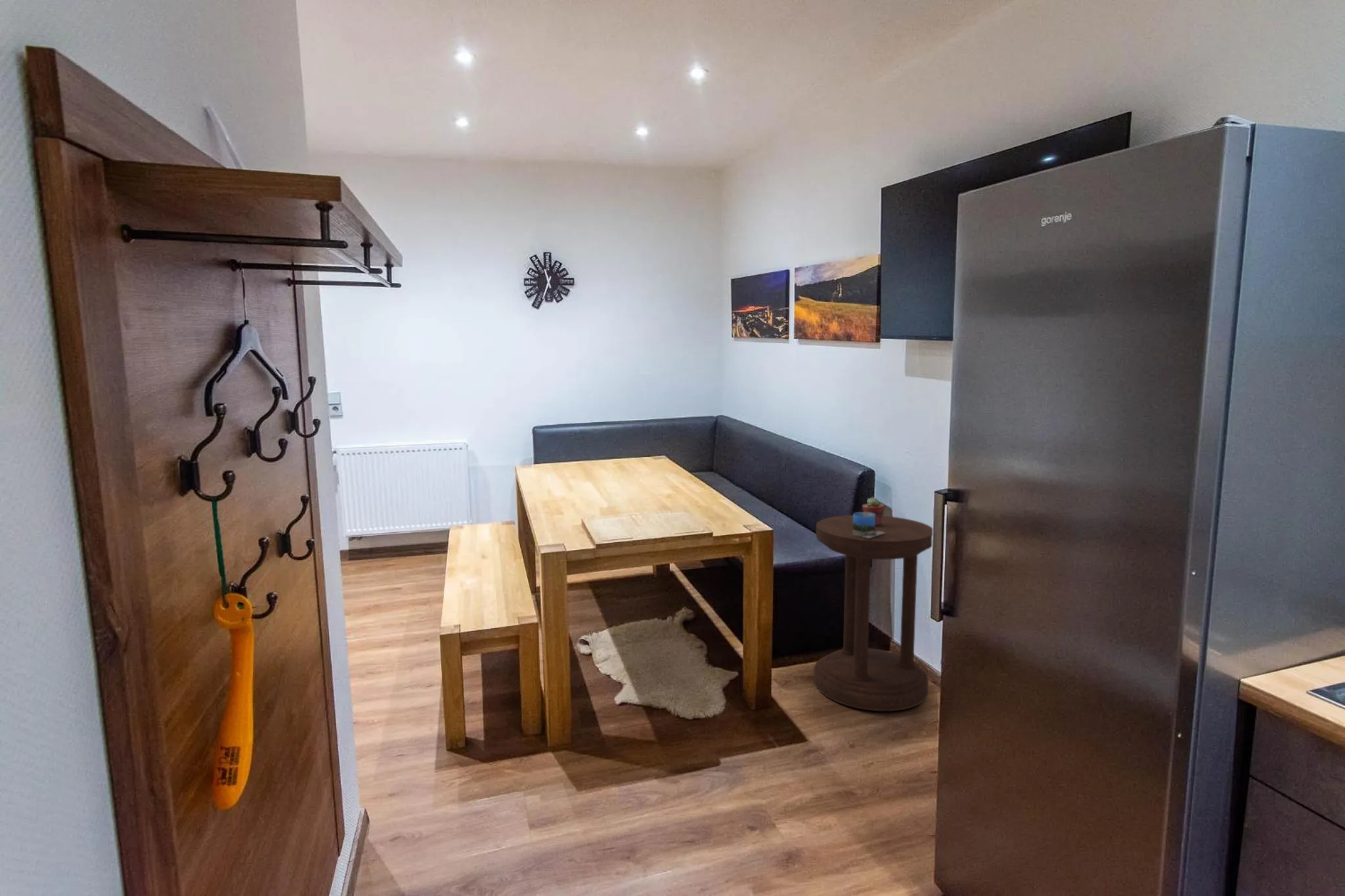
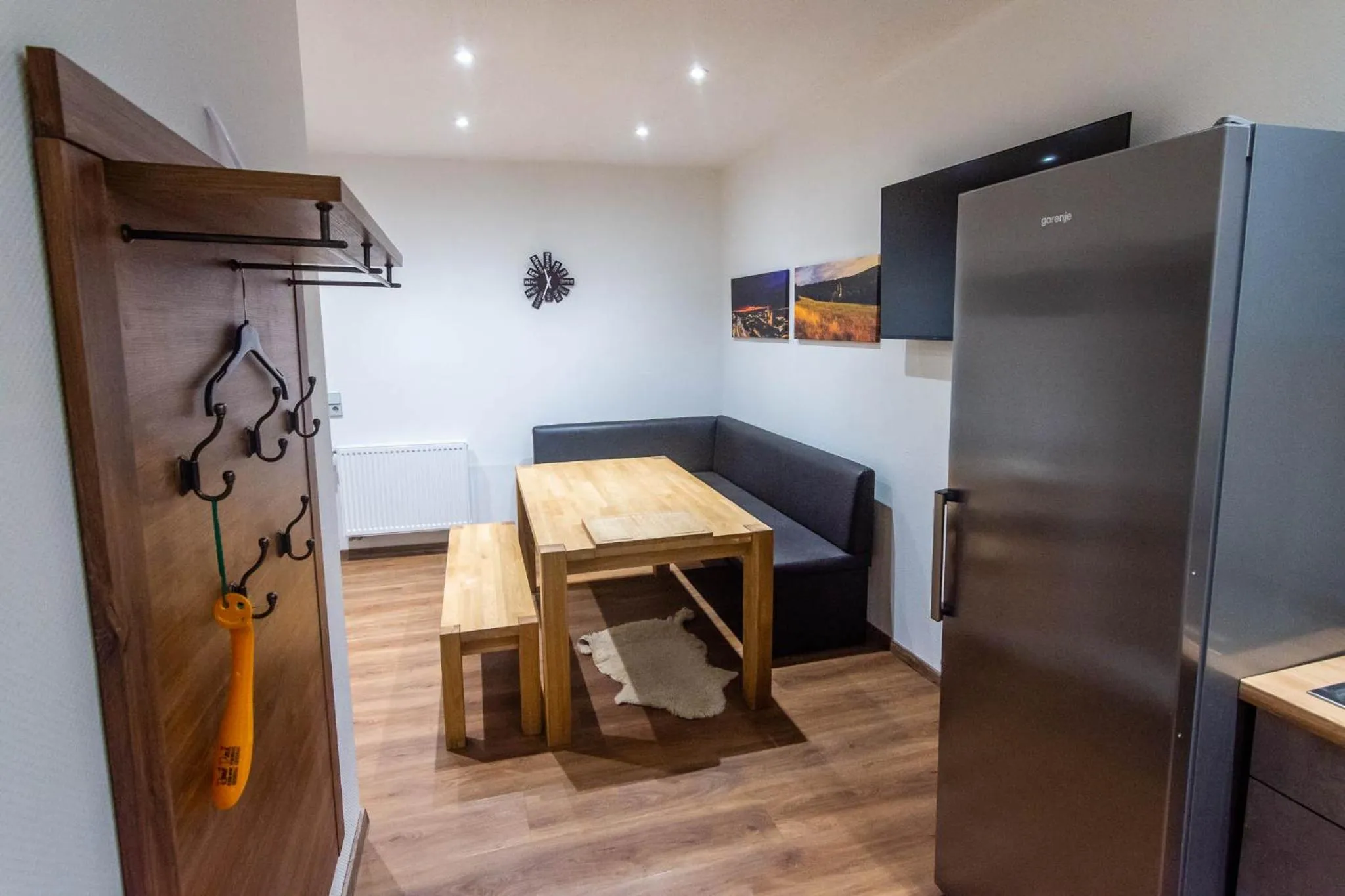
- potted succulent (873, 510)
- side table (869, 607)
- mug (866, 524)
